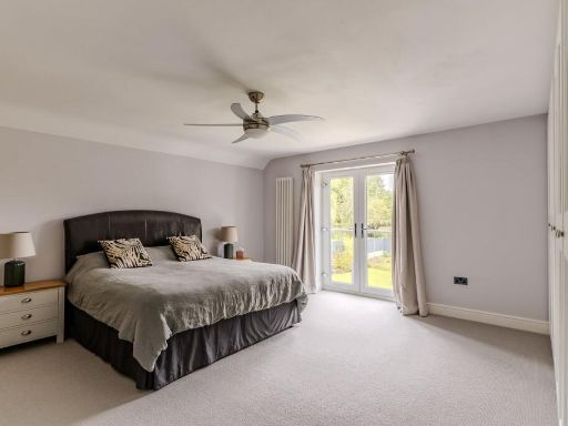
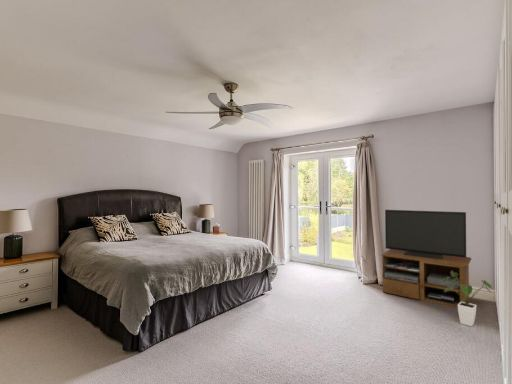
+ tv stand (423, 253)
+ house plant (467, 298)
